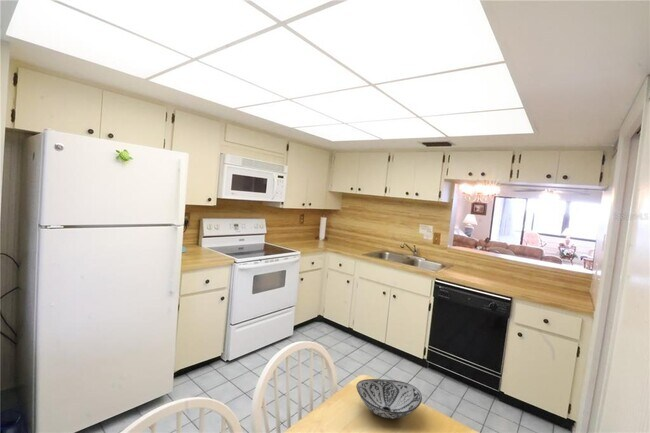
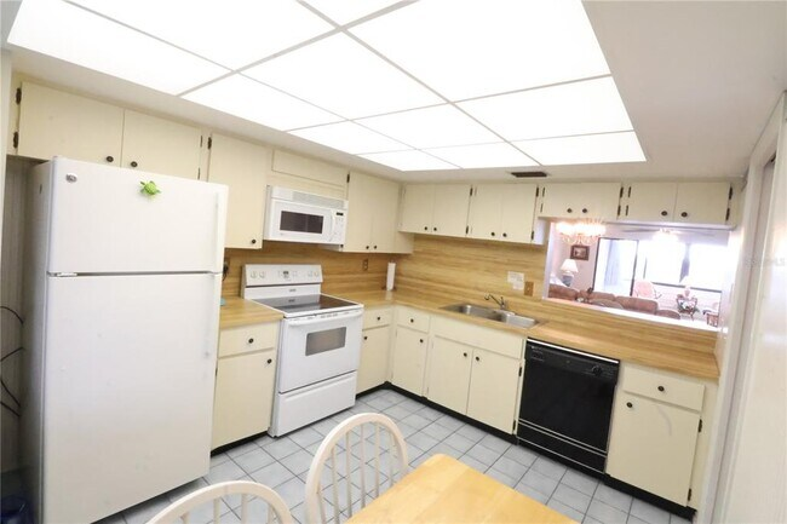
- decorative bowl (387, 400)
